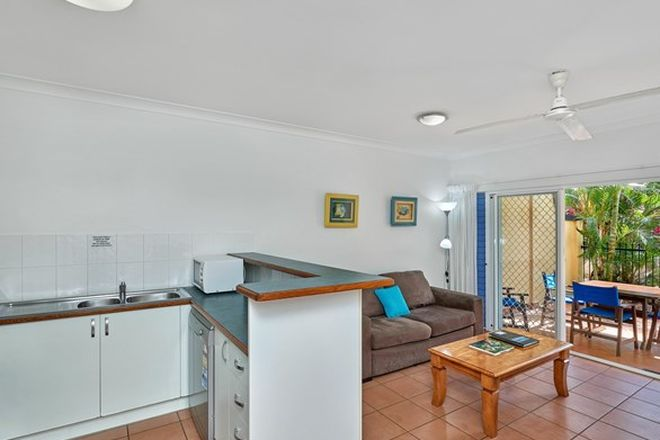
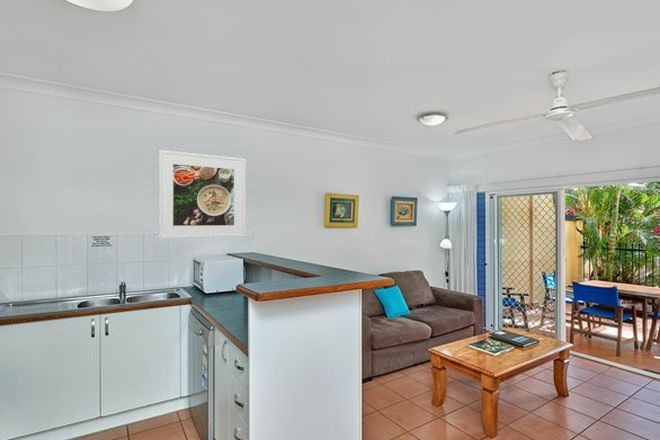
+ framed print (204, 196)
